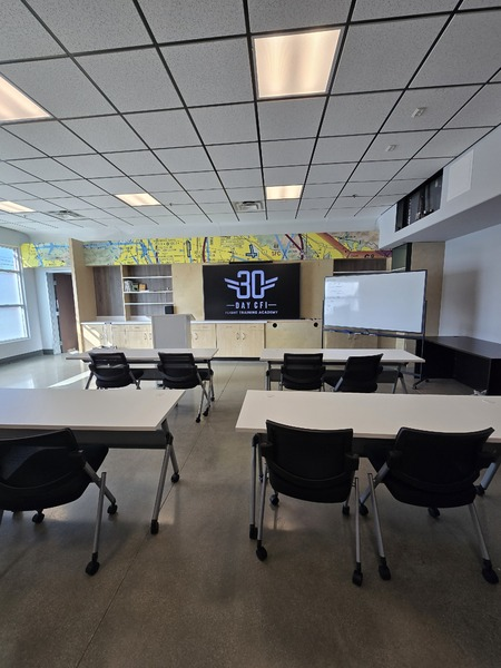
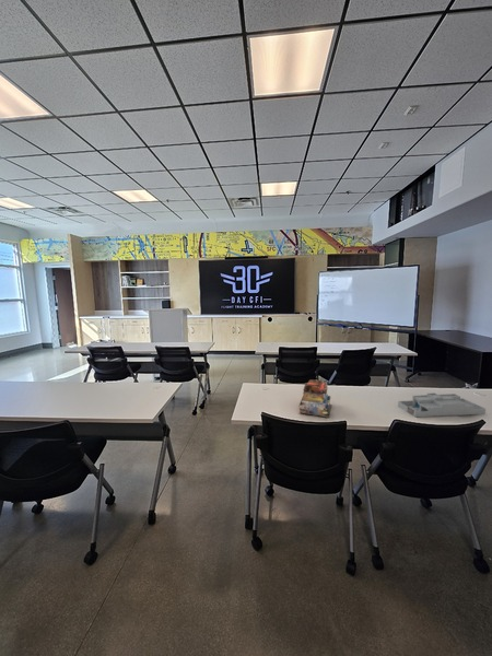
+ desk organizer (441, 403)
+ book (315, 396)
